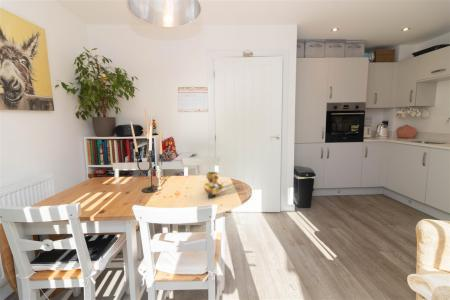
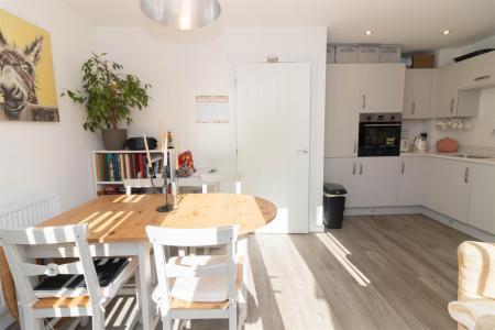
- decorative bowl (213, 184)
